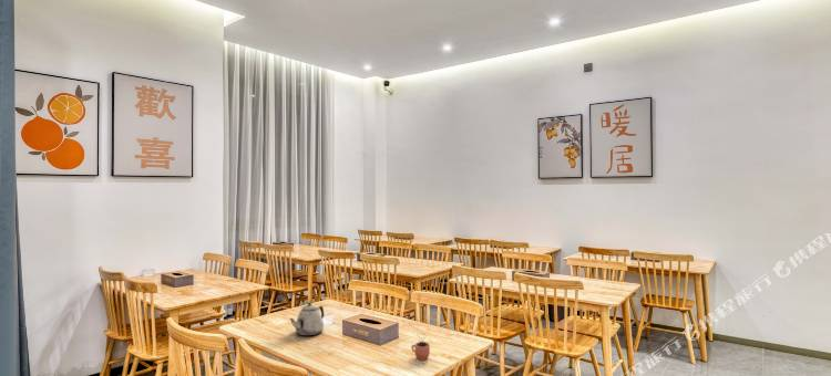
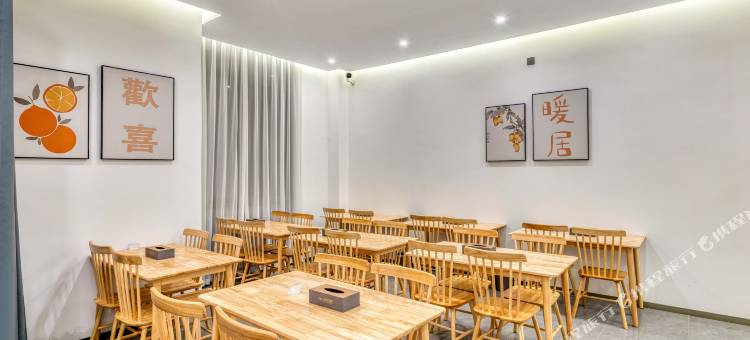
- teapot (307, 317)
- cocoa (420, 344)
